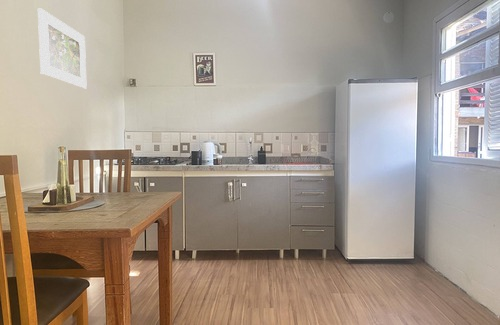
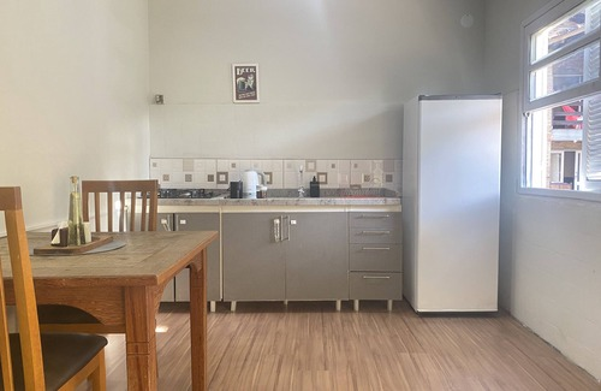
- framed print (65, 53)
